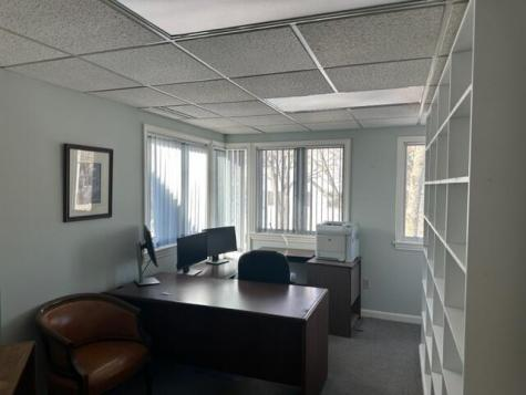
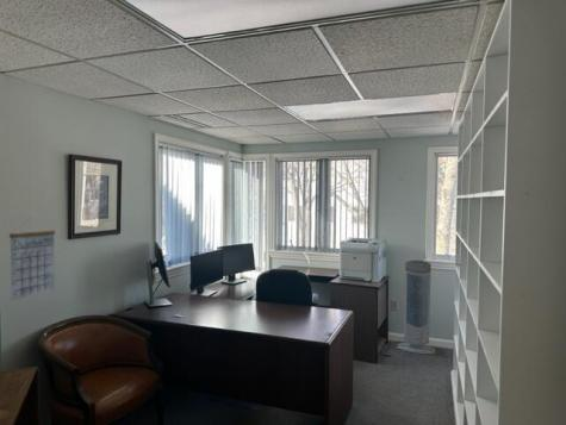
+ air purifier (417, 305)
+ calendar (33, 256)
